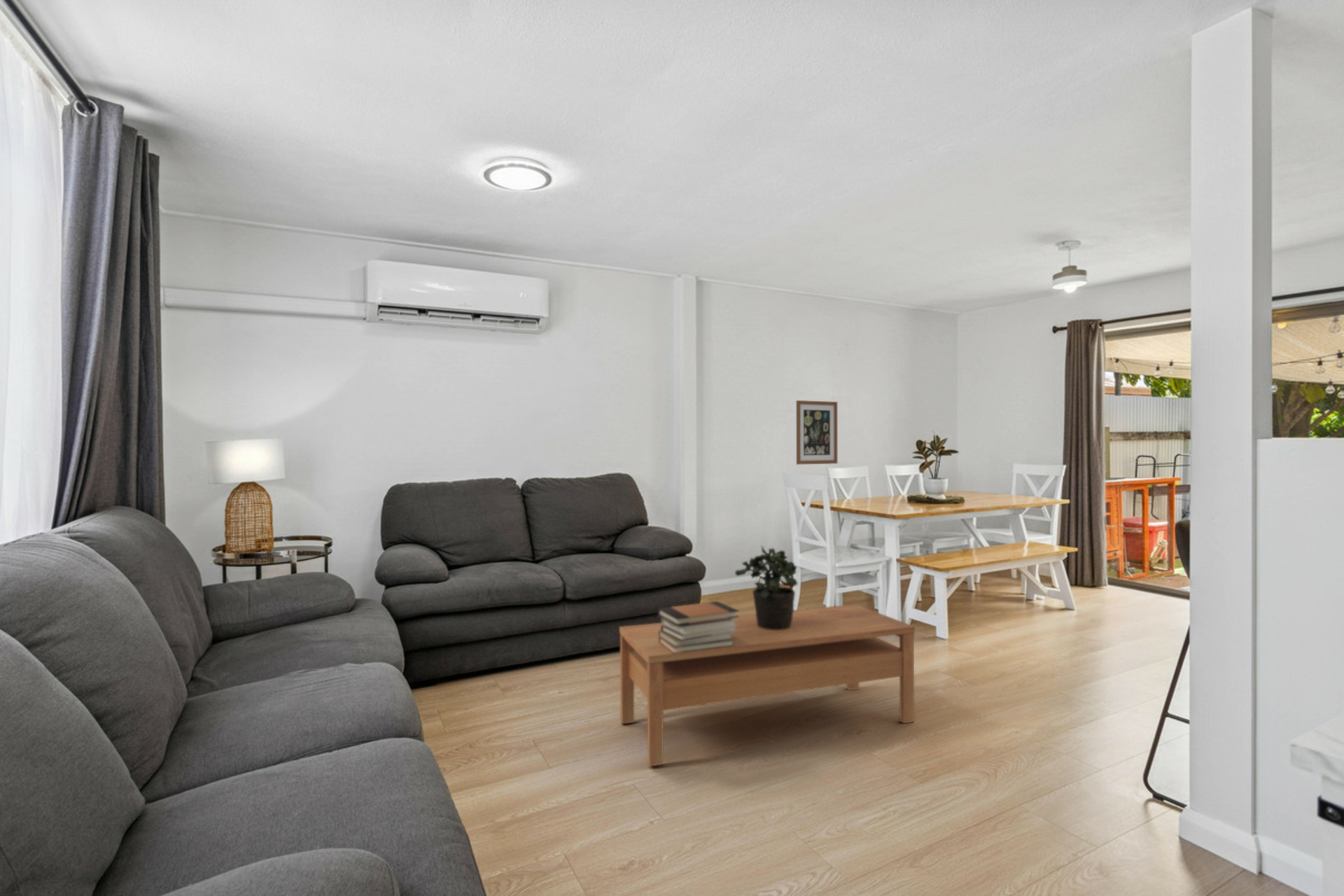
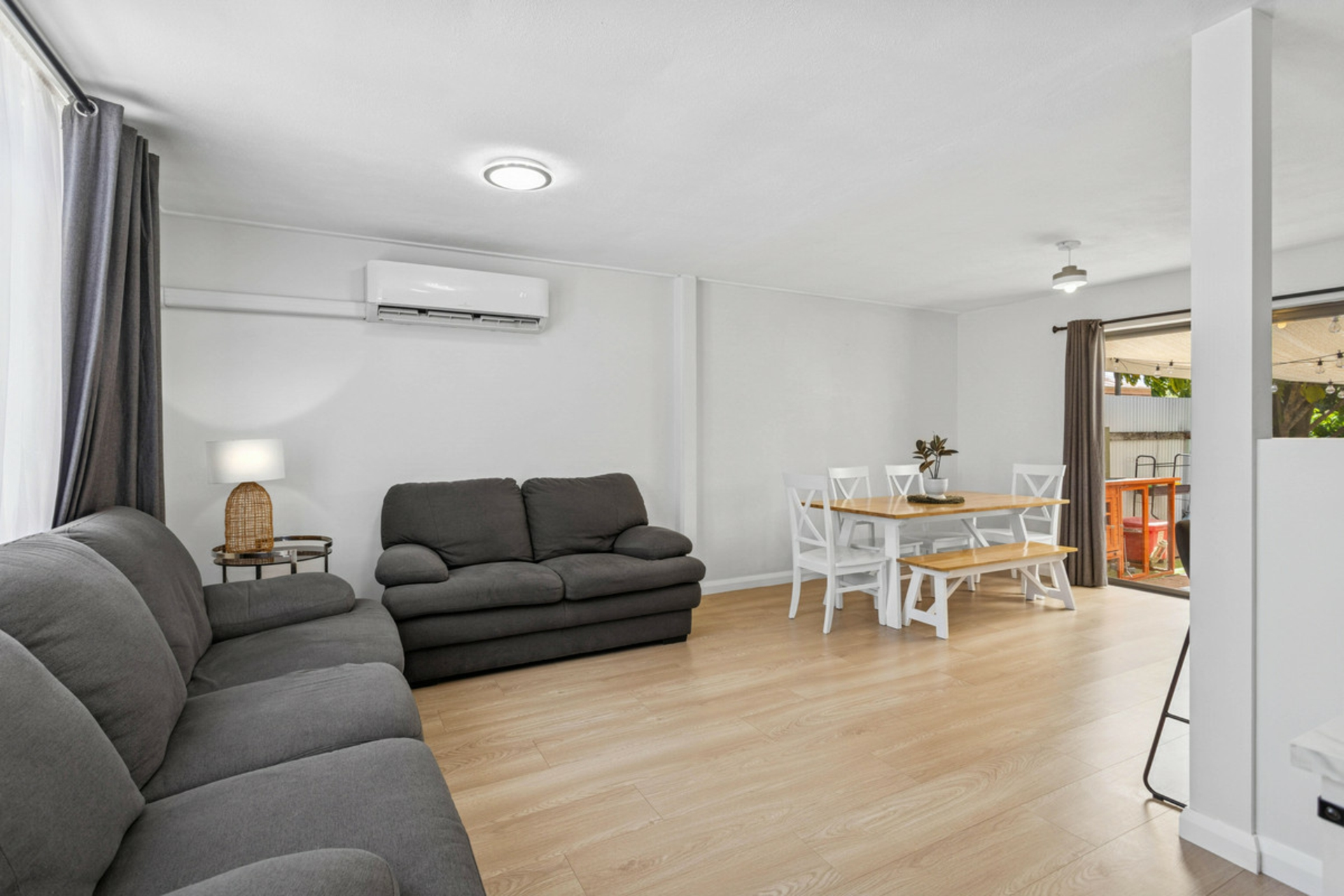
- book stack (697, 626)
- potted plant (770, 584)
- wall art (817, 433)
- coffee table (766, 674)
